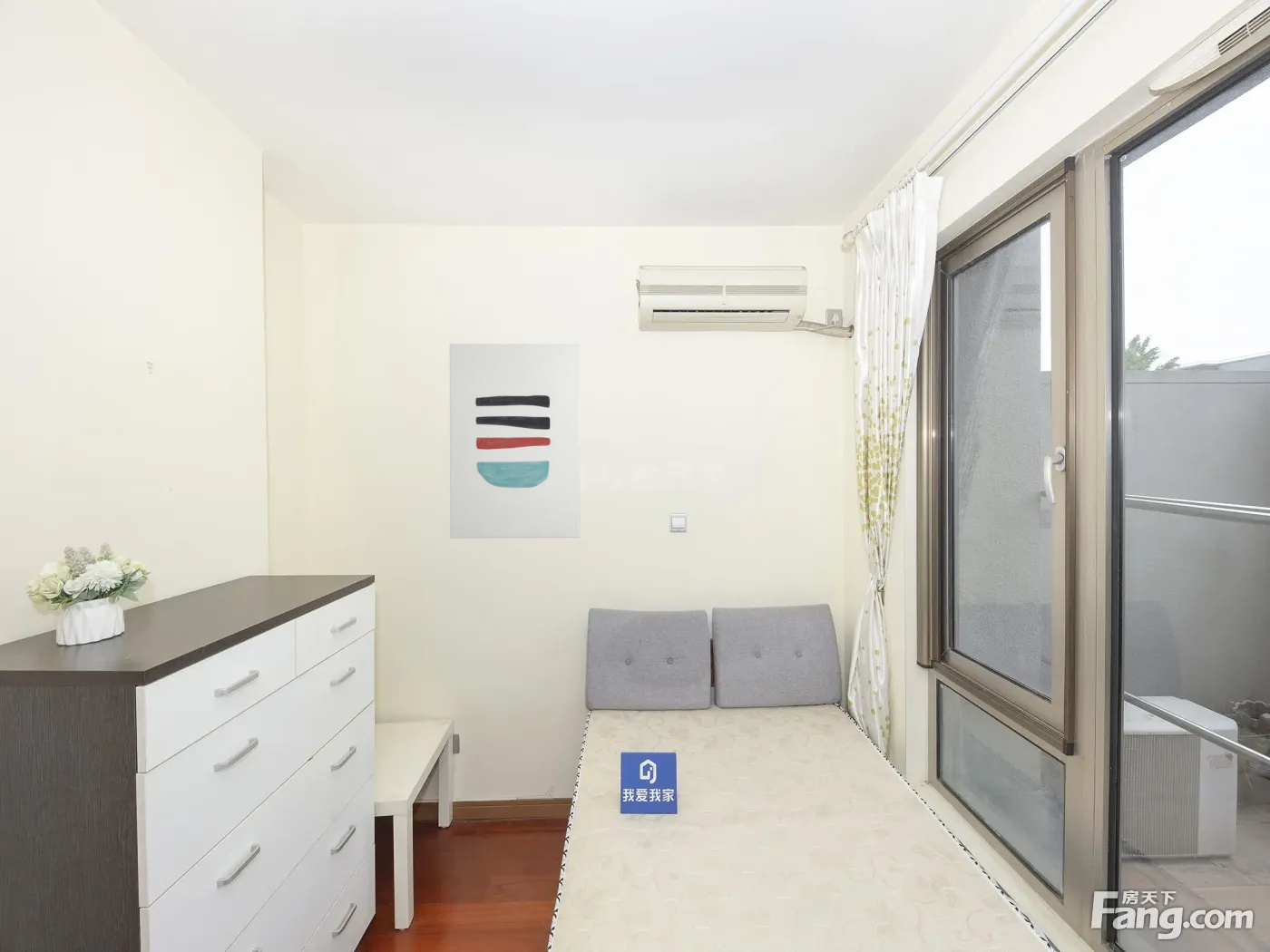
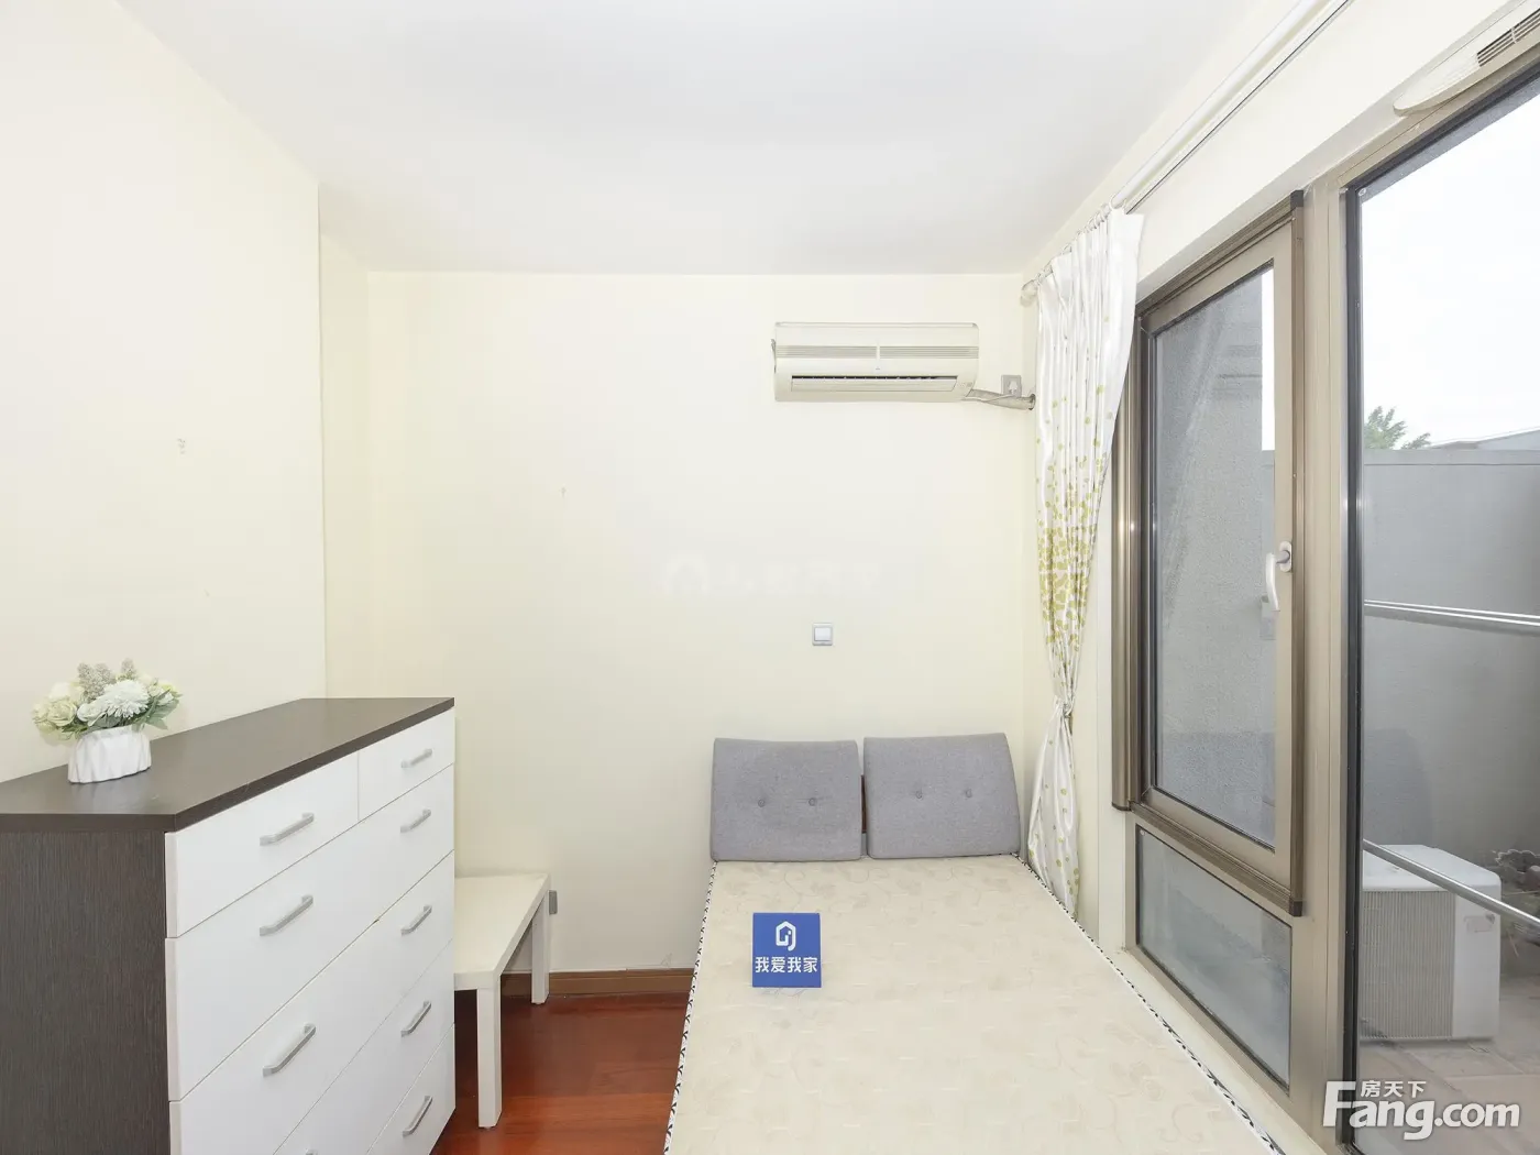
- wall art (515, 441)
